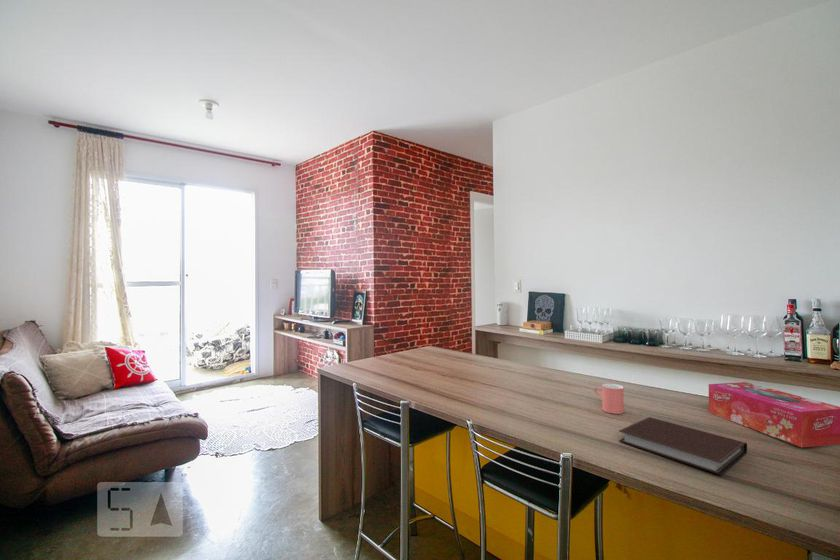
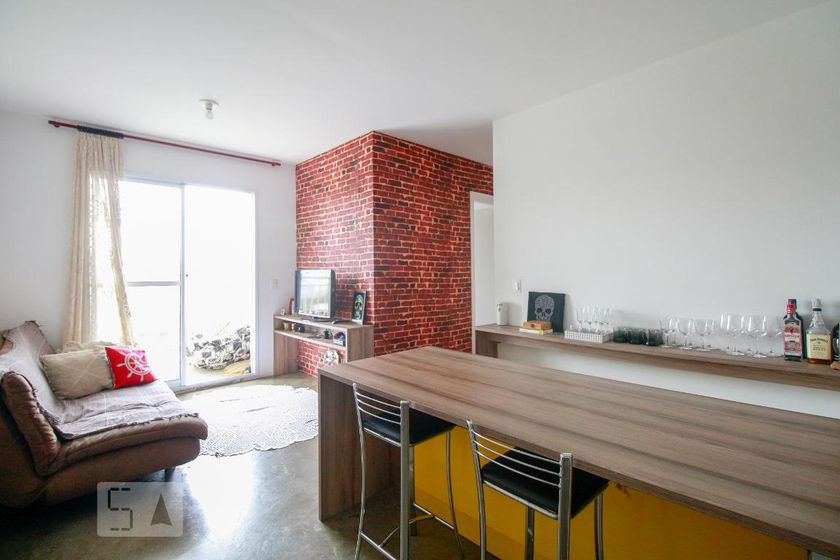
- notebook (680, 441)
- cup (608, 397)
- tissue box (770, 410)
